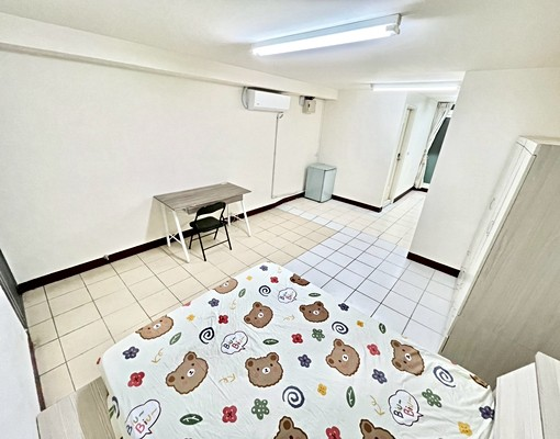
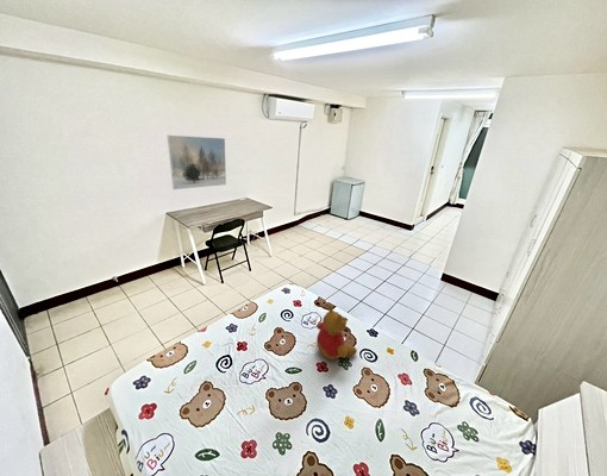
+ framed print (200, 162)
+ teddy bear (338, 330)
